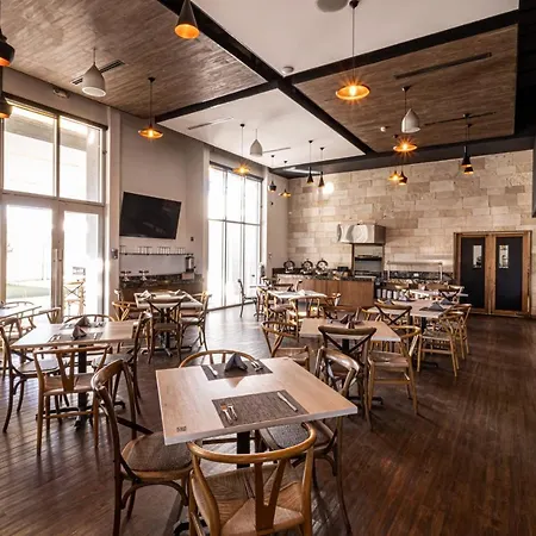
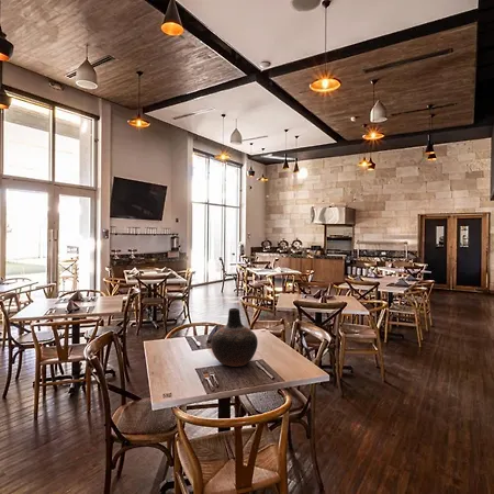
+ vase (234, 335)
